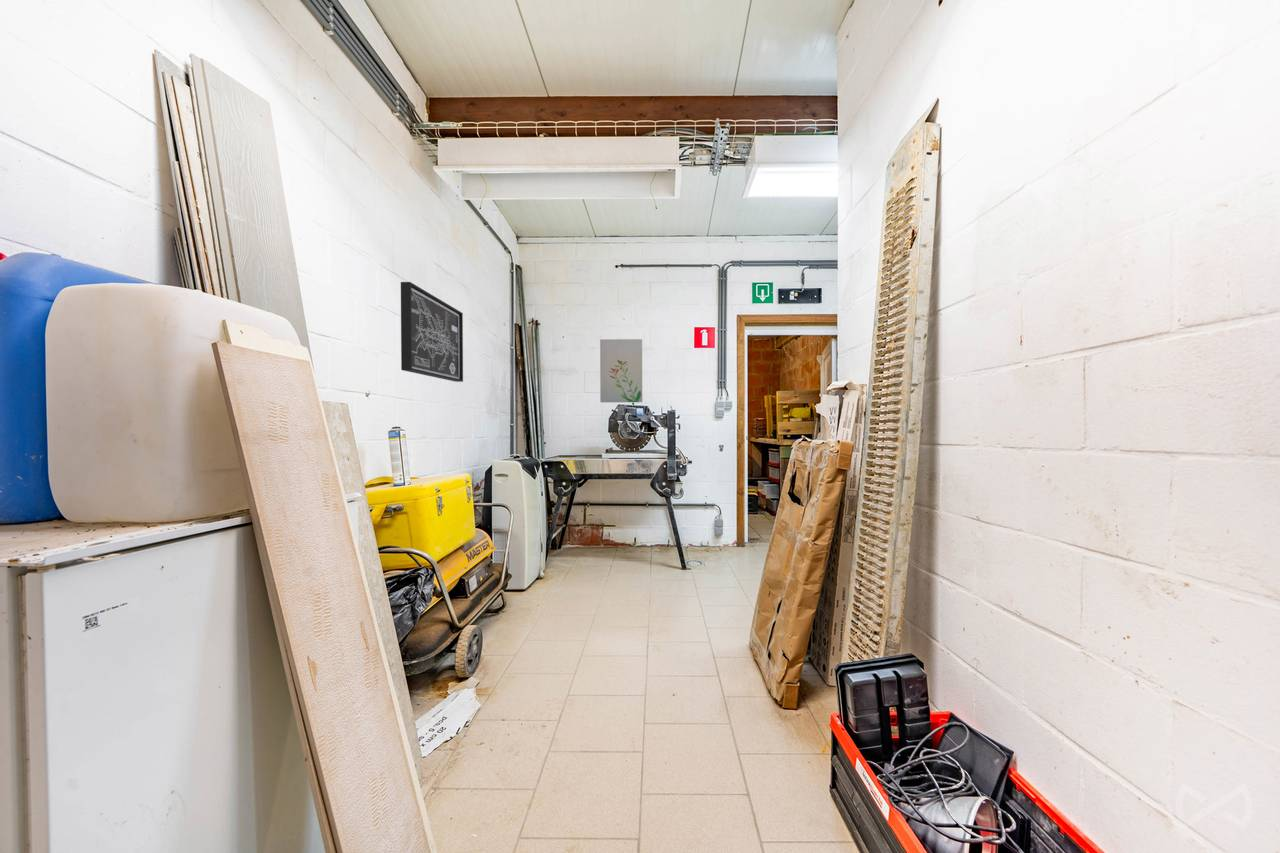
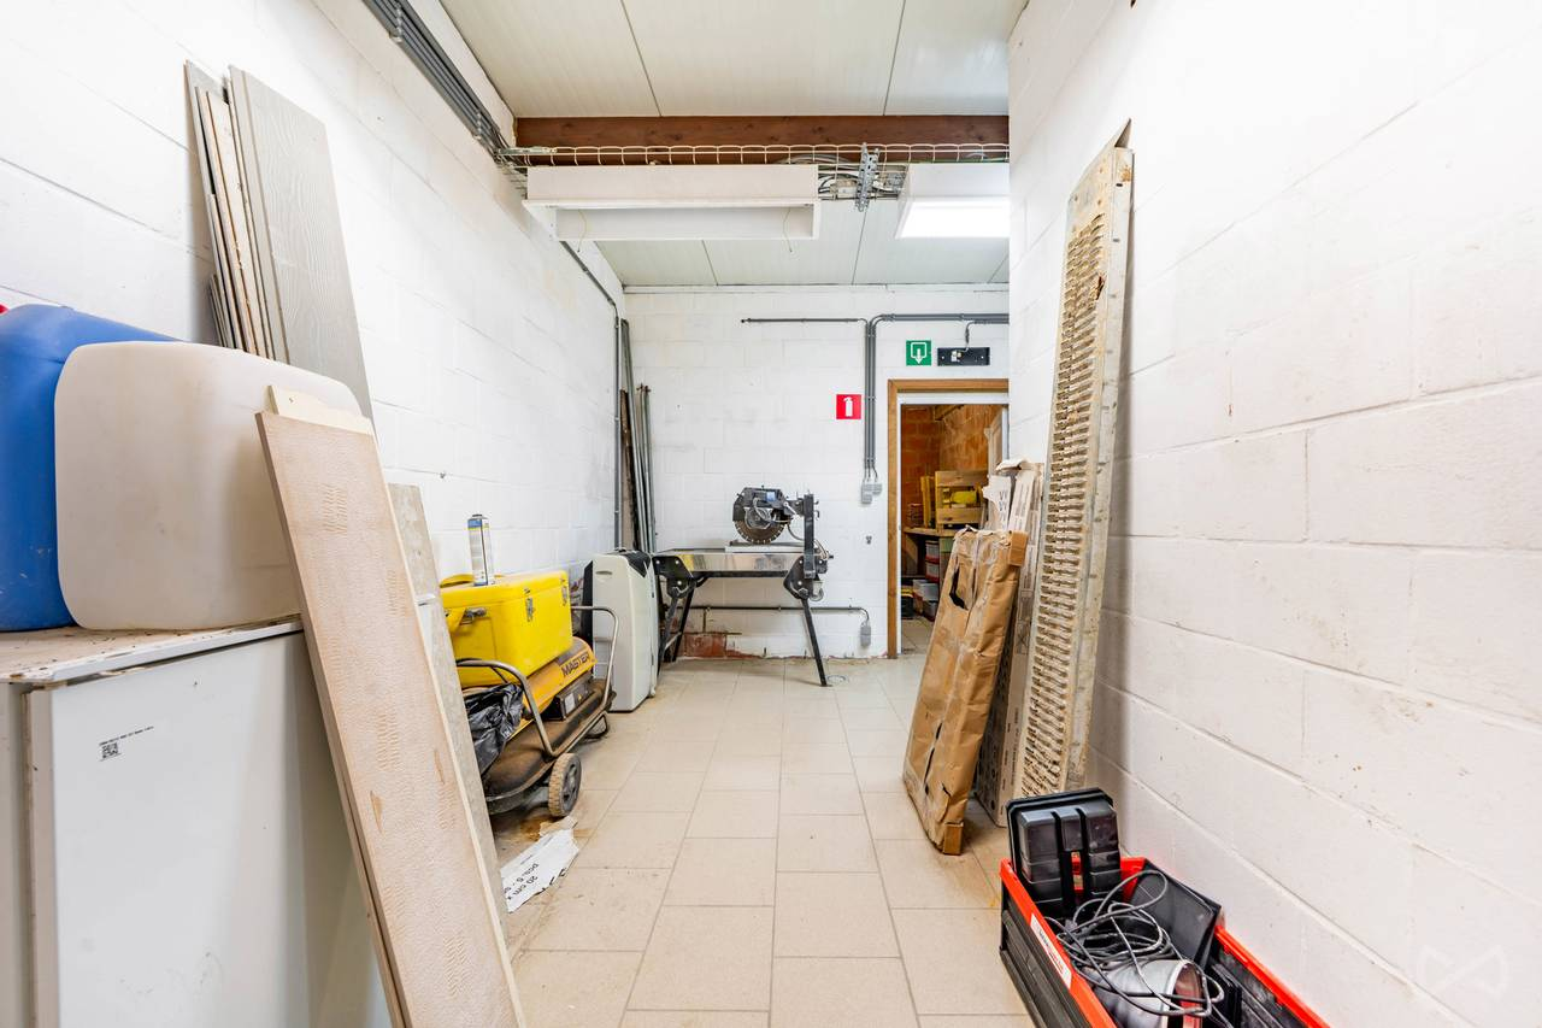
- wall art (435, 338)
- wall art (621, 370)
